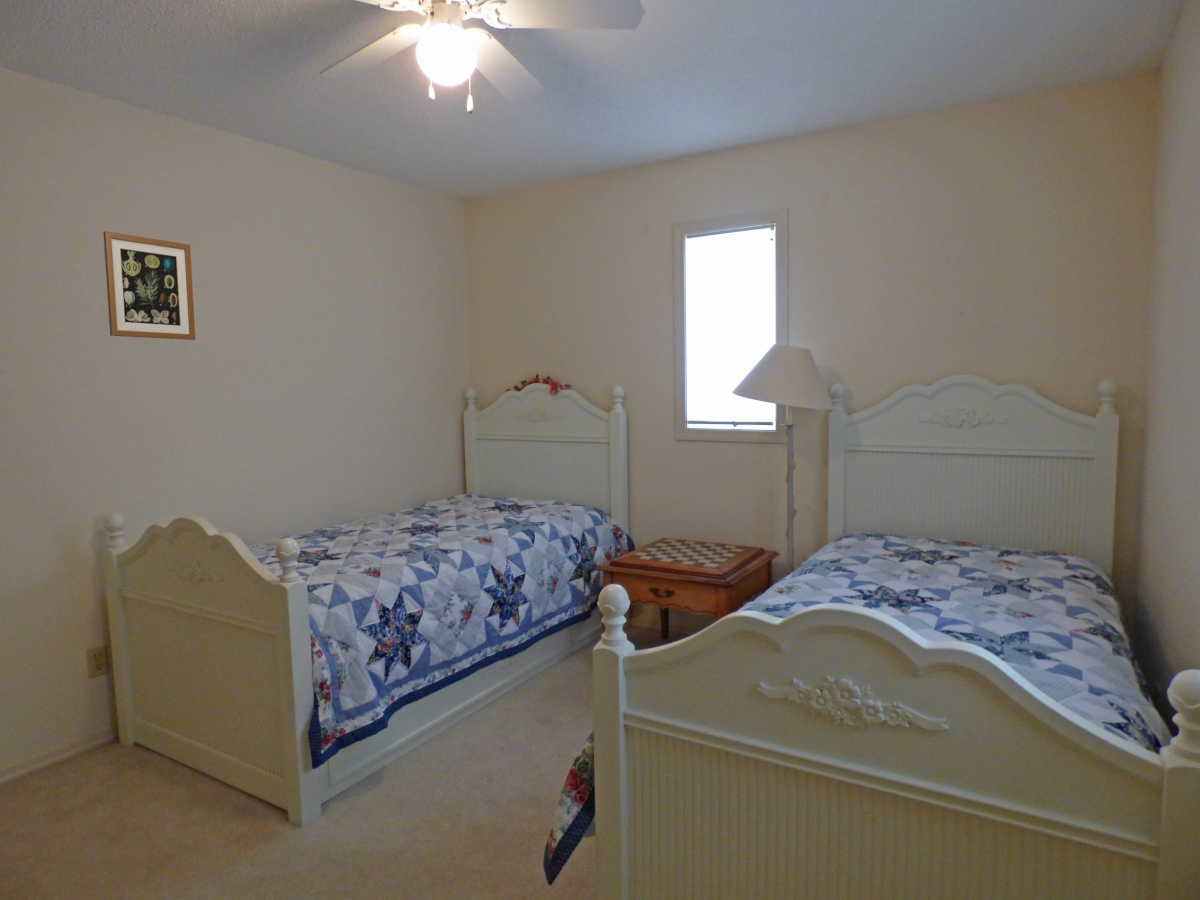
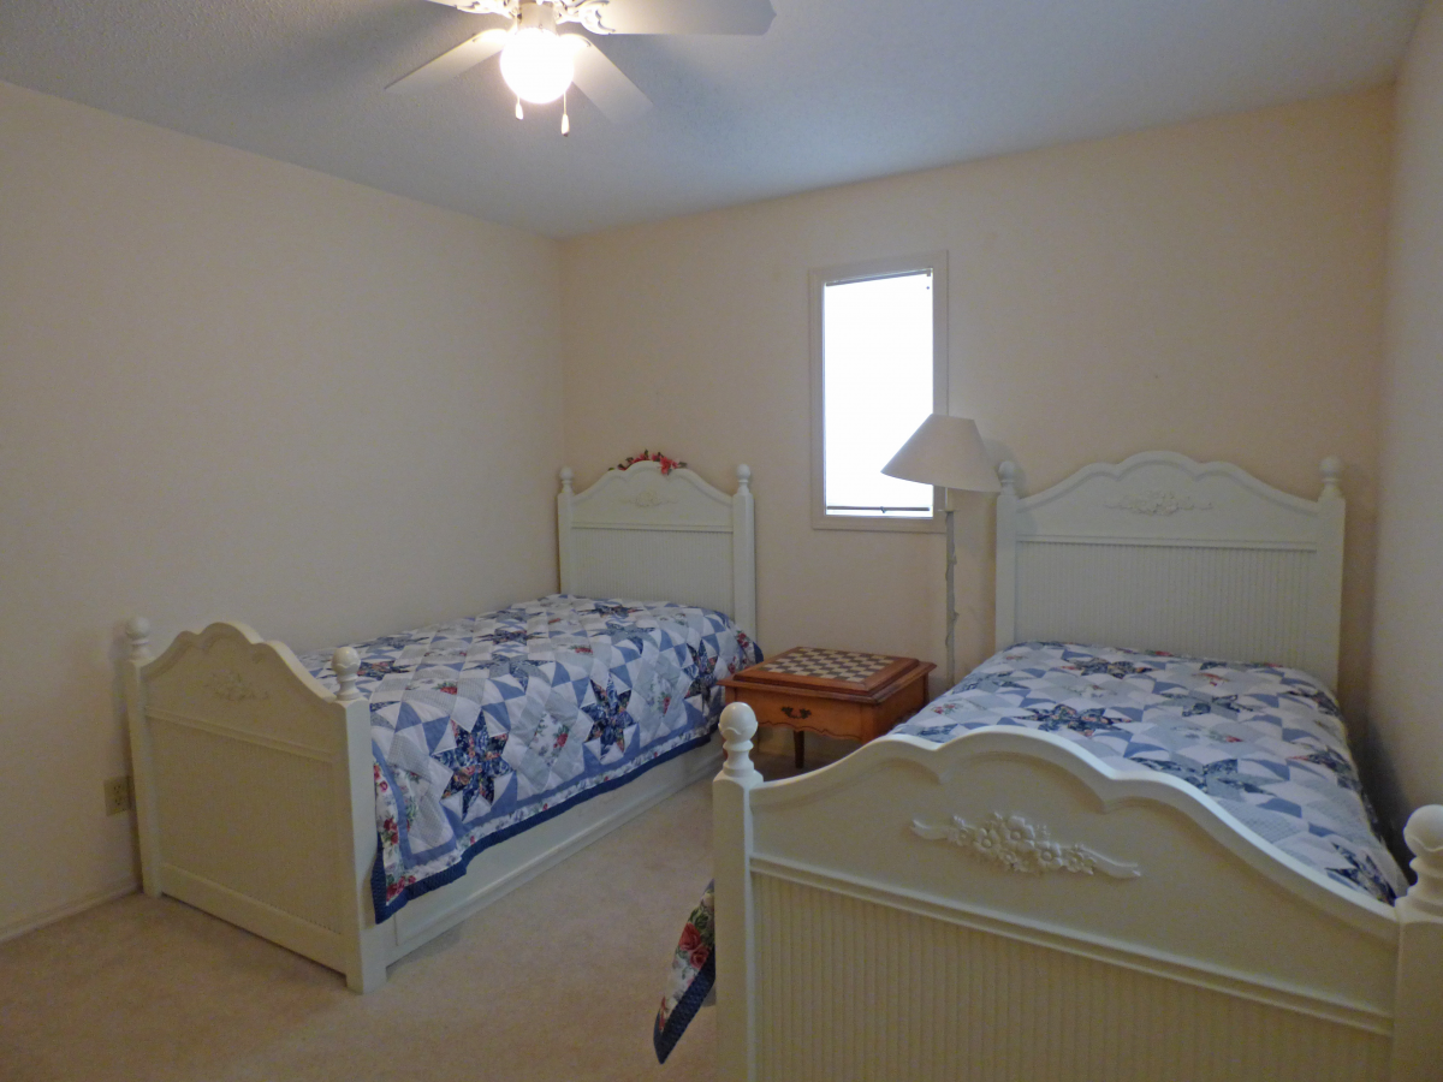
- wall art (151, 288)
